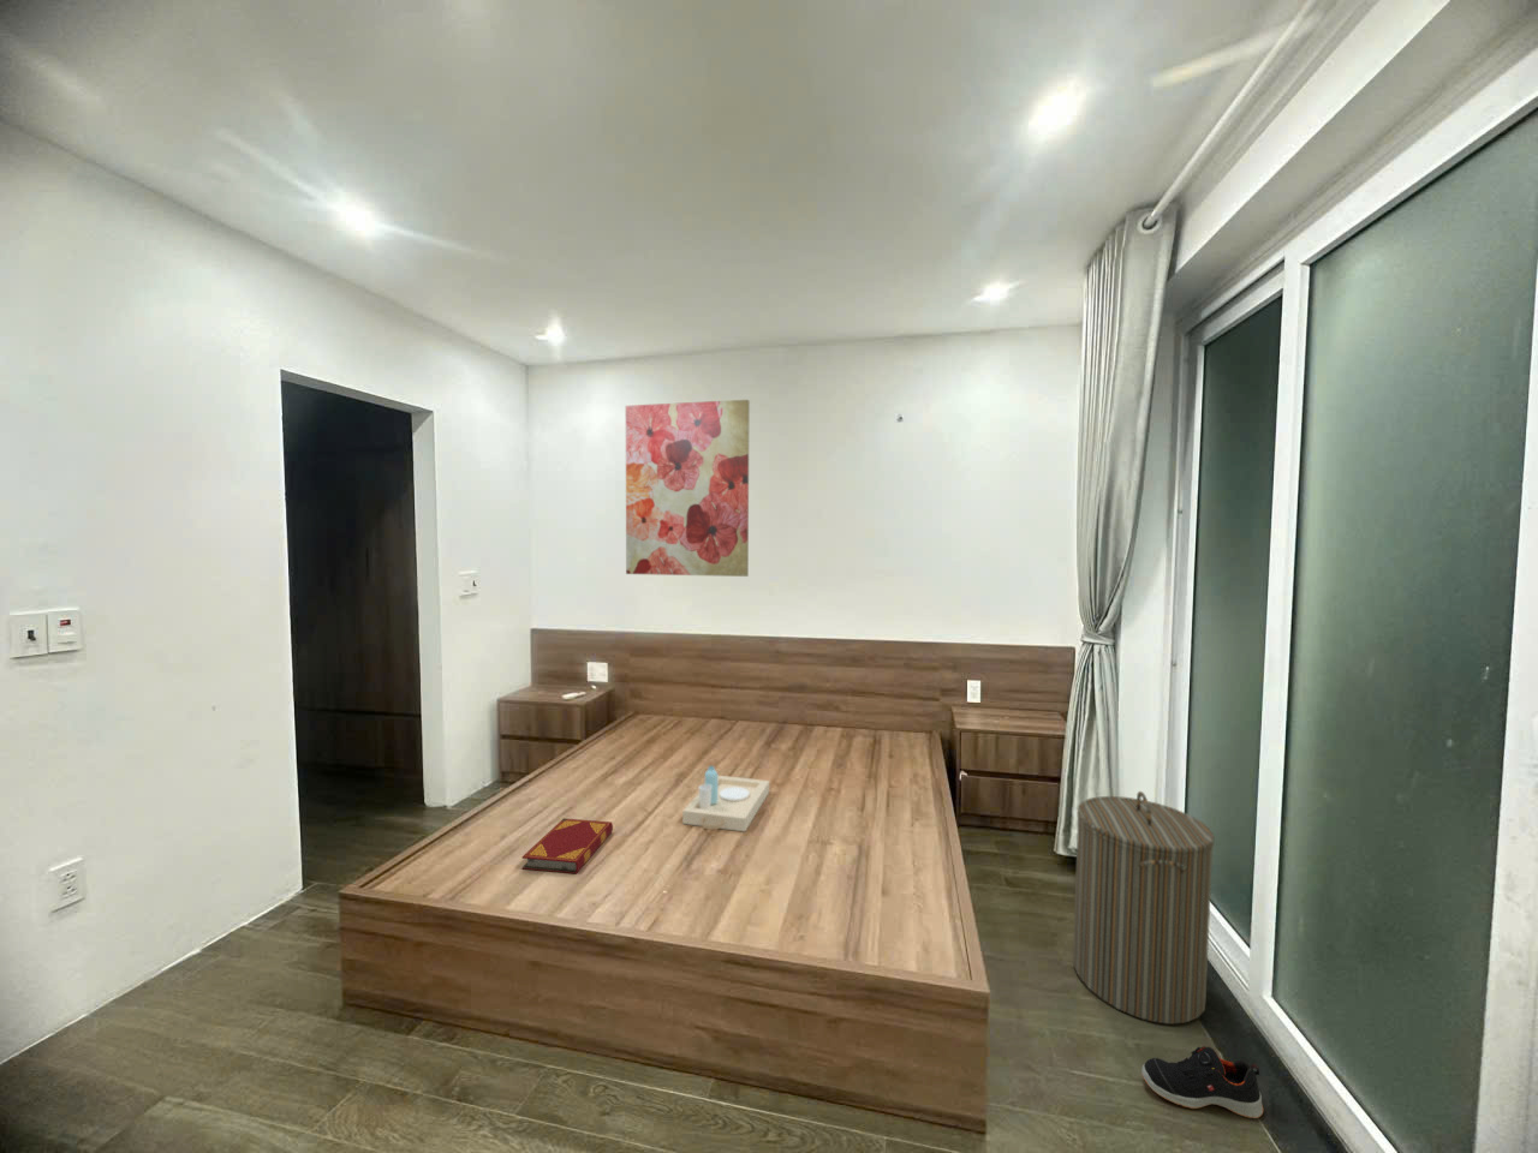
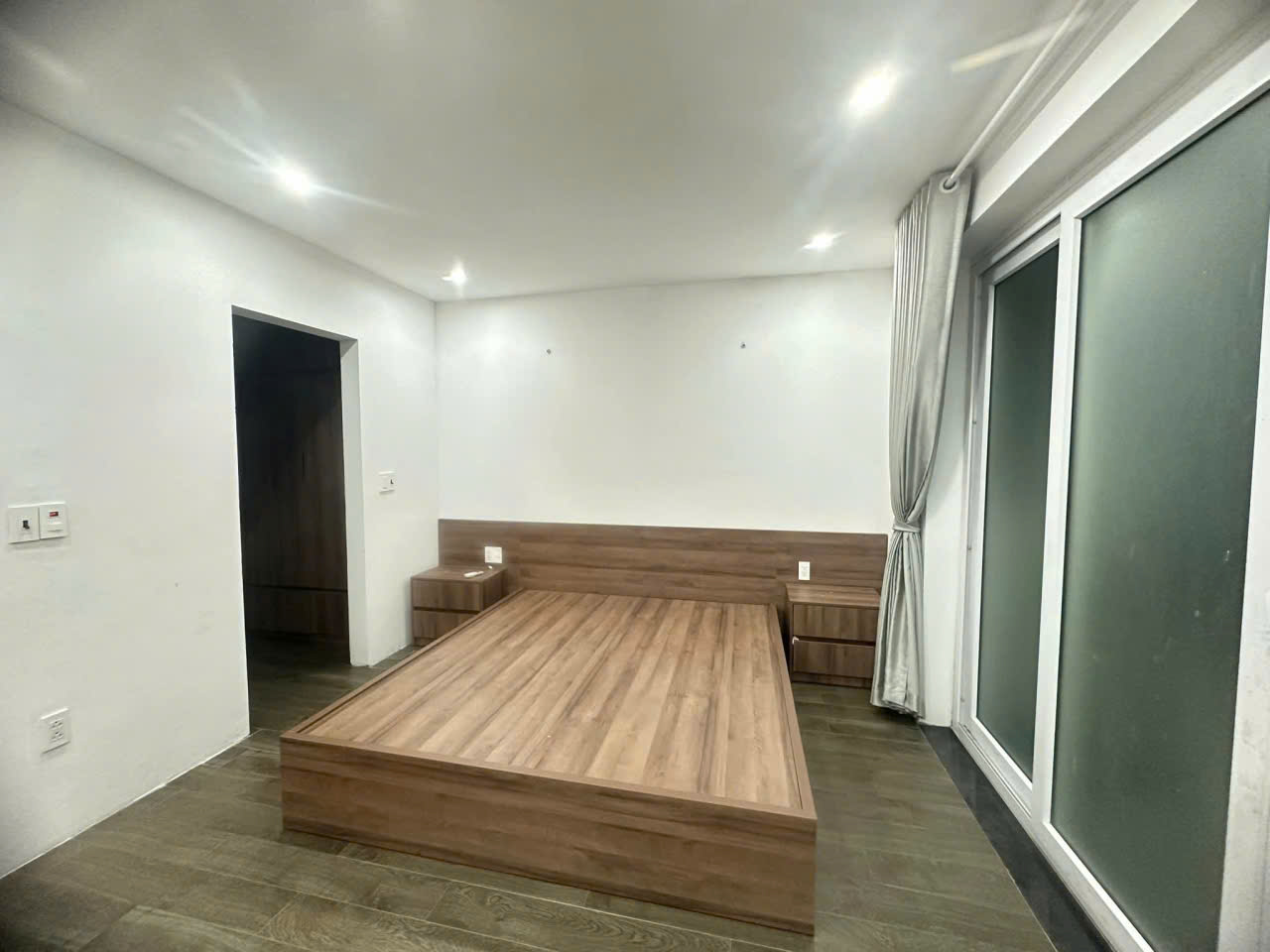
- hardback book (569, 843)
- serving tray (728, 785)
- wall art (687, 489)
- laundry hamper (1140, 888)
- shoe (1200, 1073)
